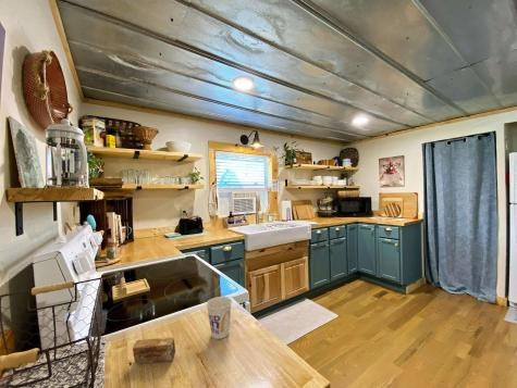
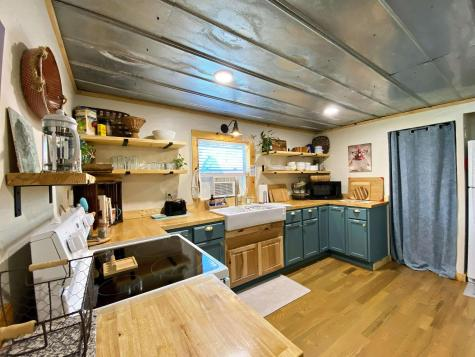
- cup (219, 317)
- soap bar (155, 350)
